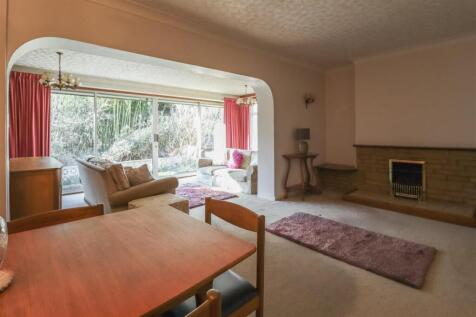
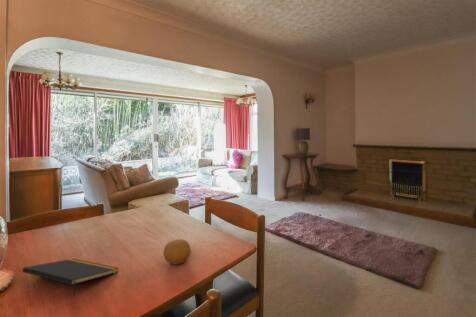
+ fruit (177, 251)
+ notepad (72, 269)
